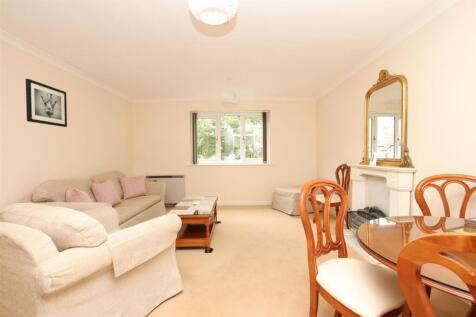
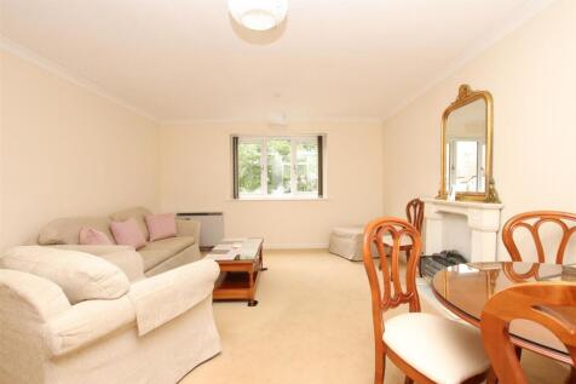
- wall art (48, 105)
